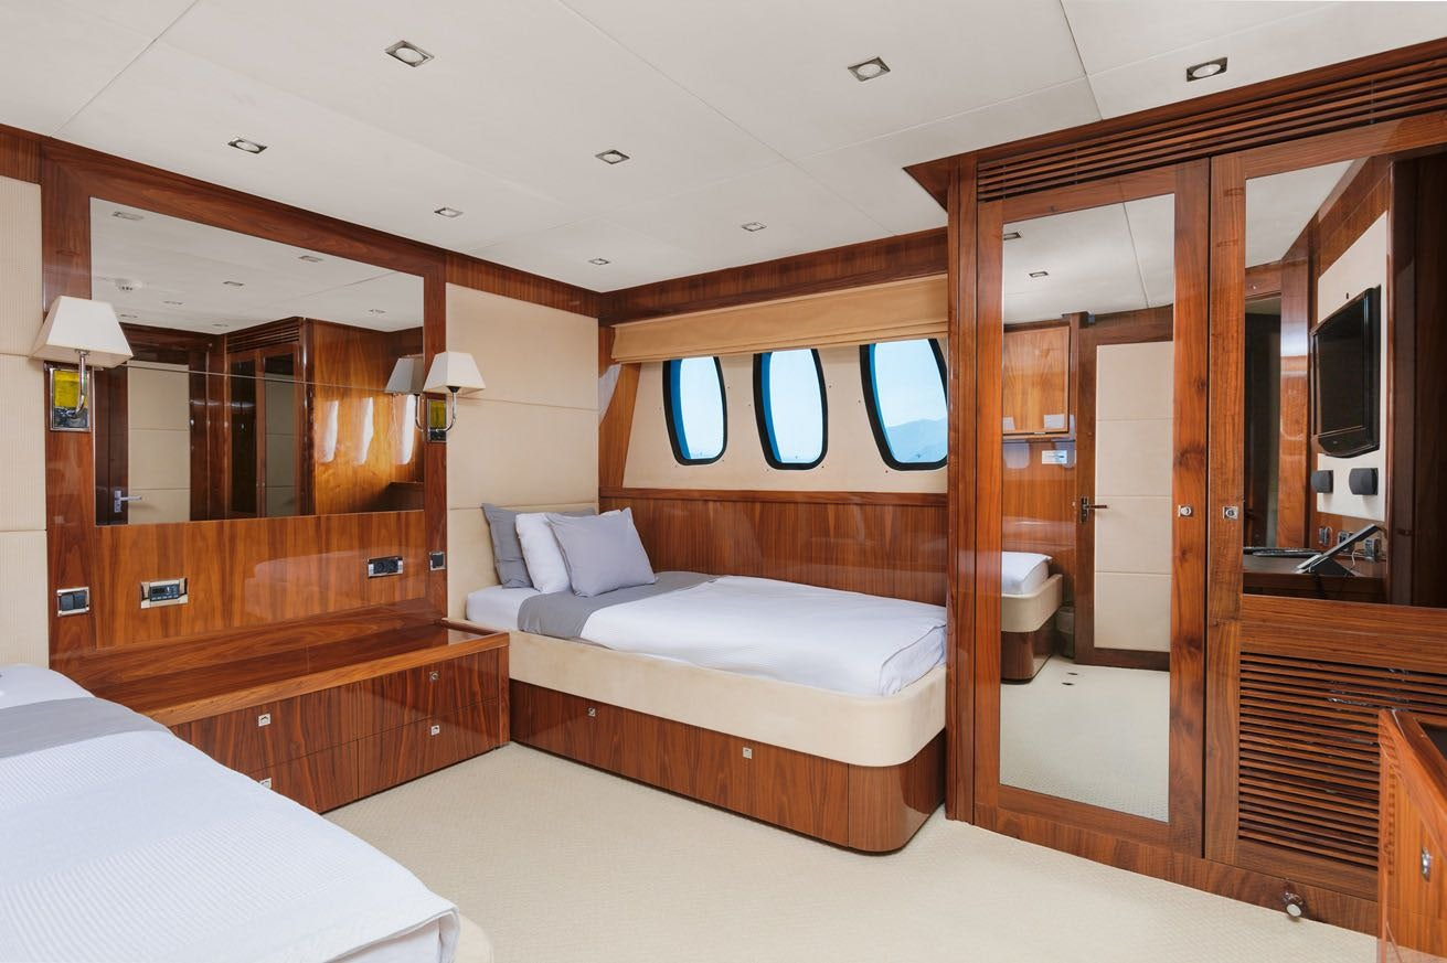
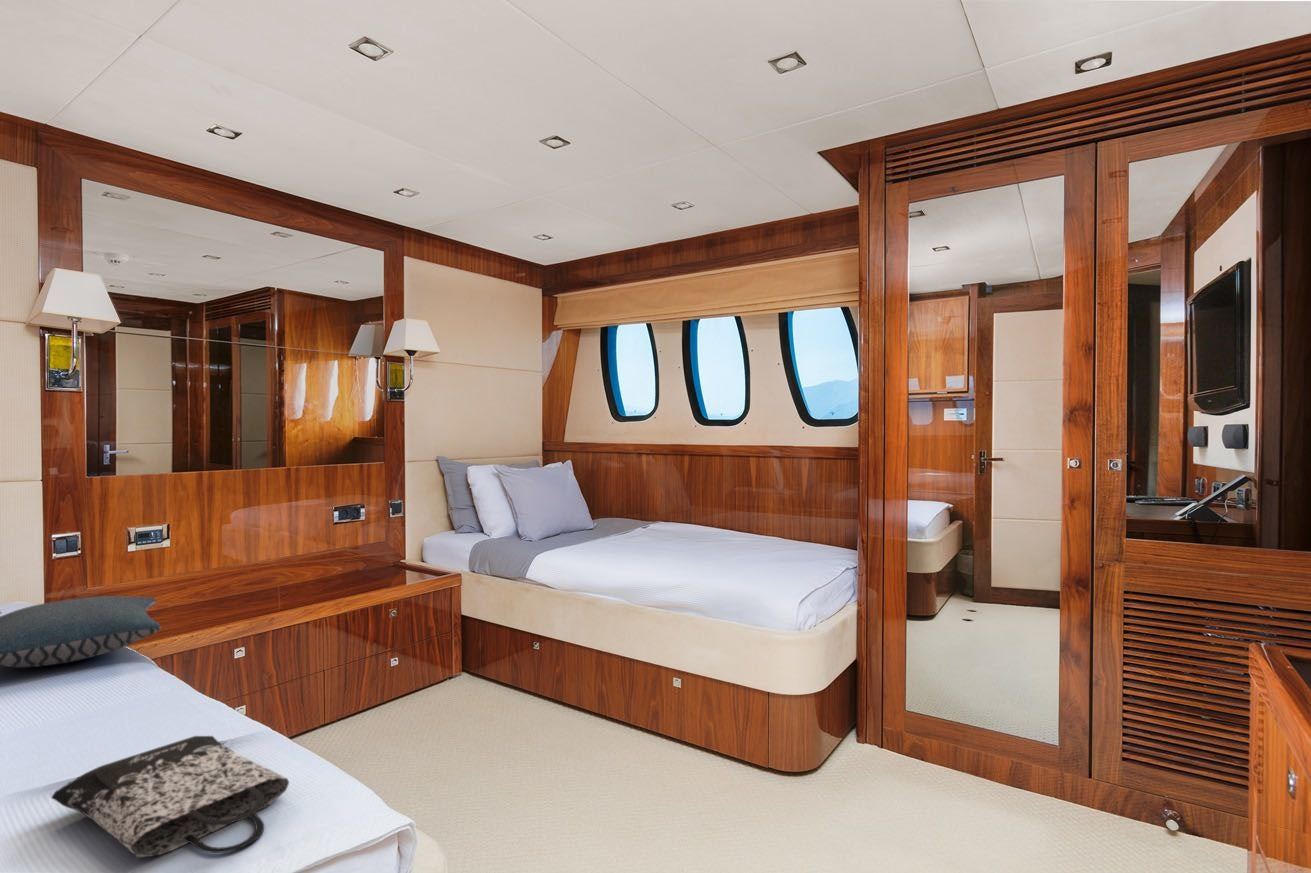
+ tote bag (188, 792)
+ pillow (73, 627)
